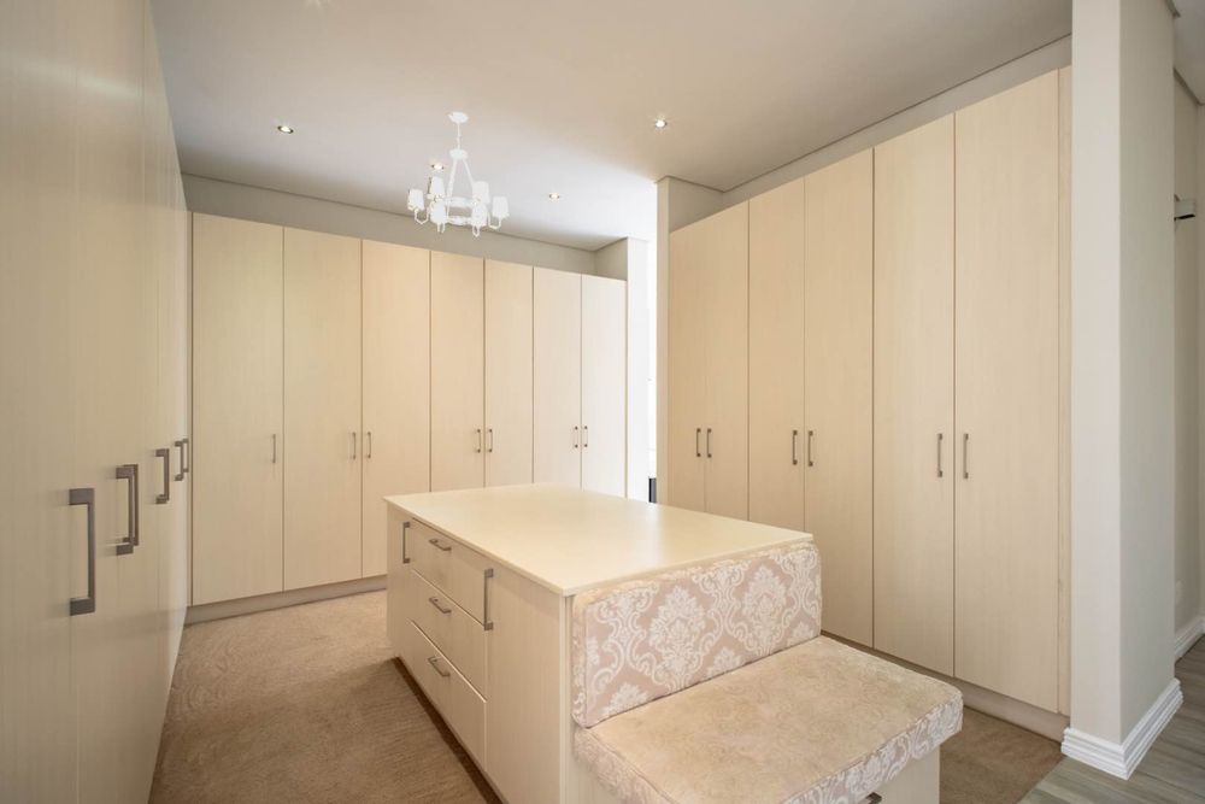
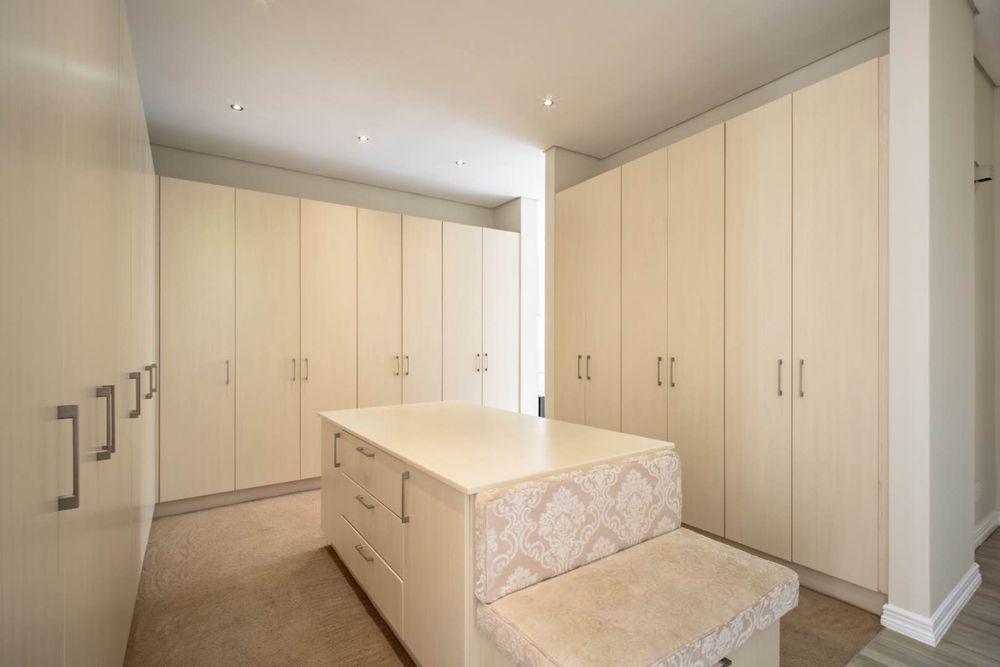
- chandelier (454, 169)
